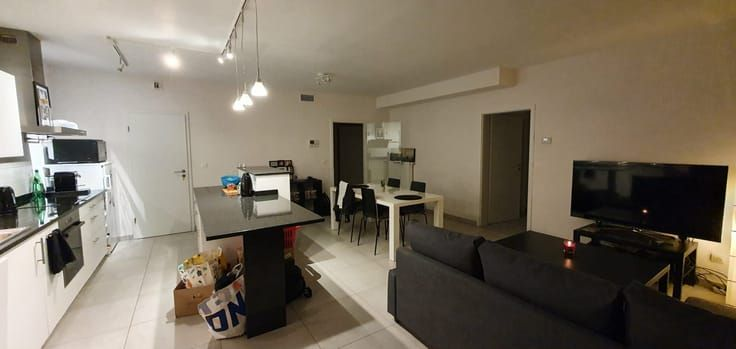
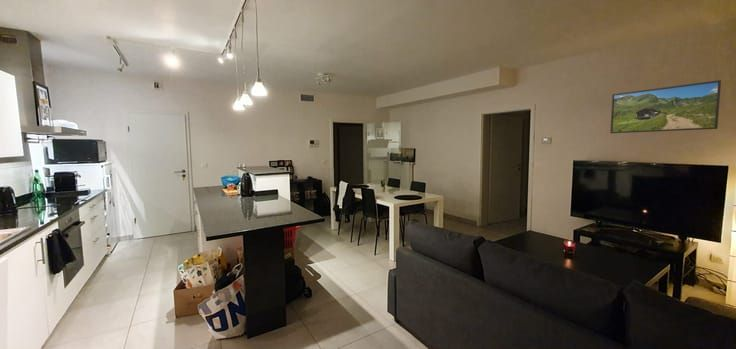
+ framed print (659, 109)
